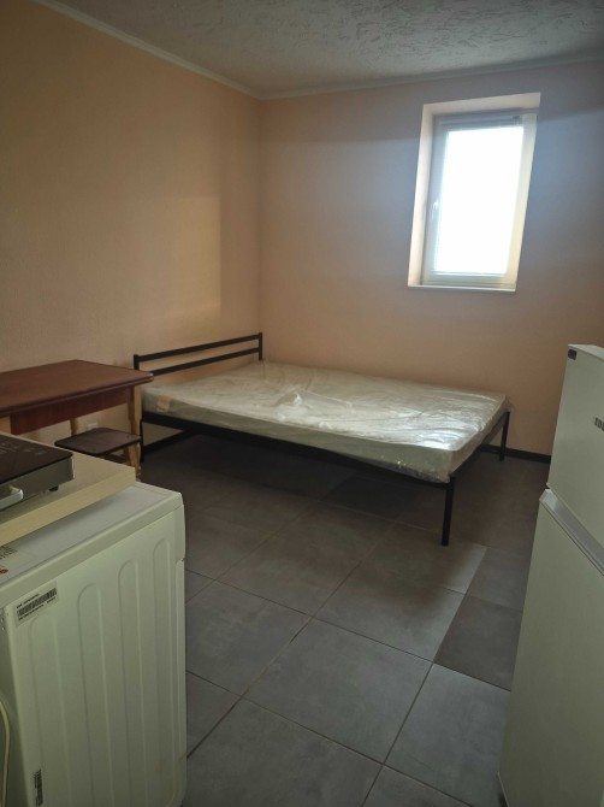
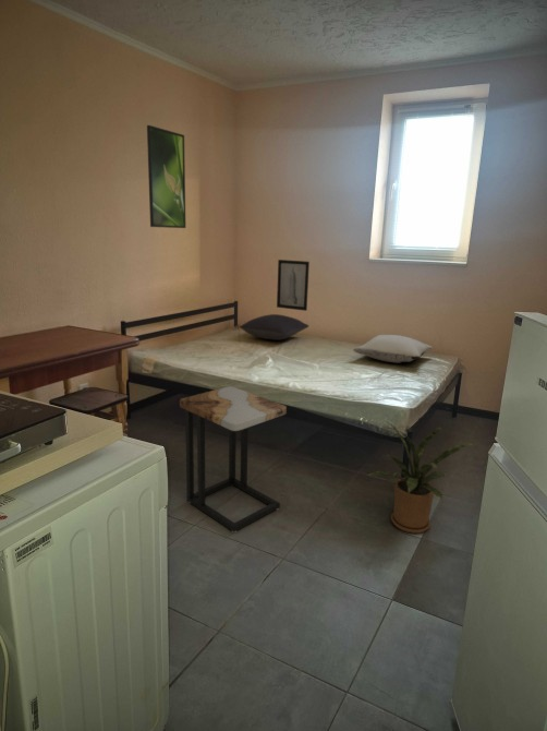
+ side table (231, 455)
+ pillow (393, 347)
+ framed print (167, 180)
+ wall art (292, 285)
+ pillow (274, 326)
+ house plant (417, 479)
